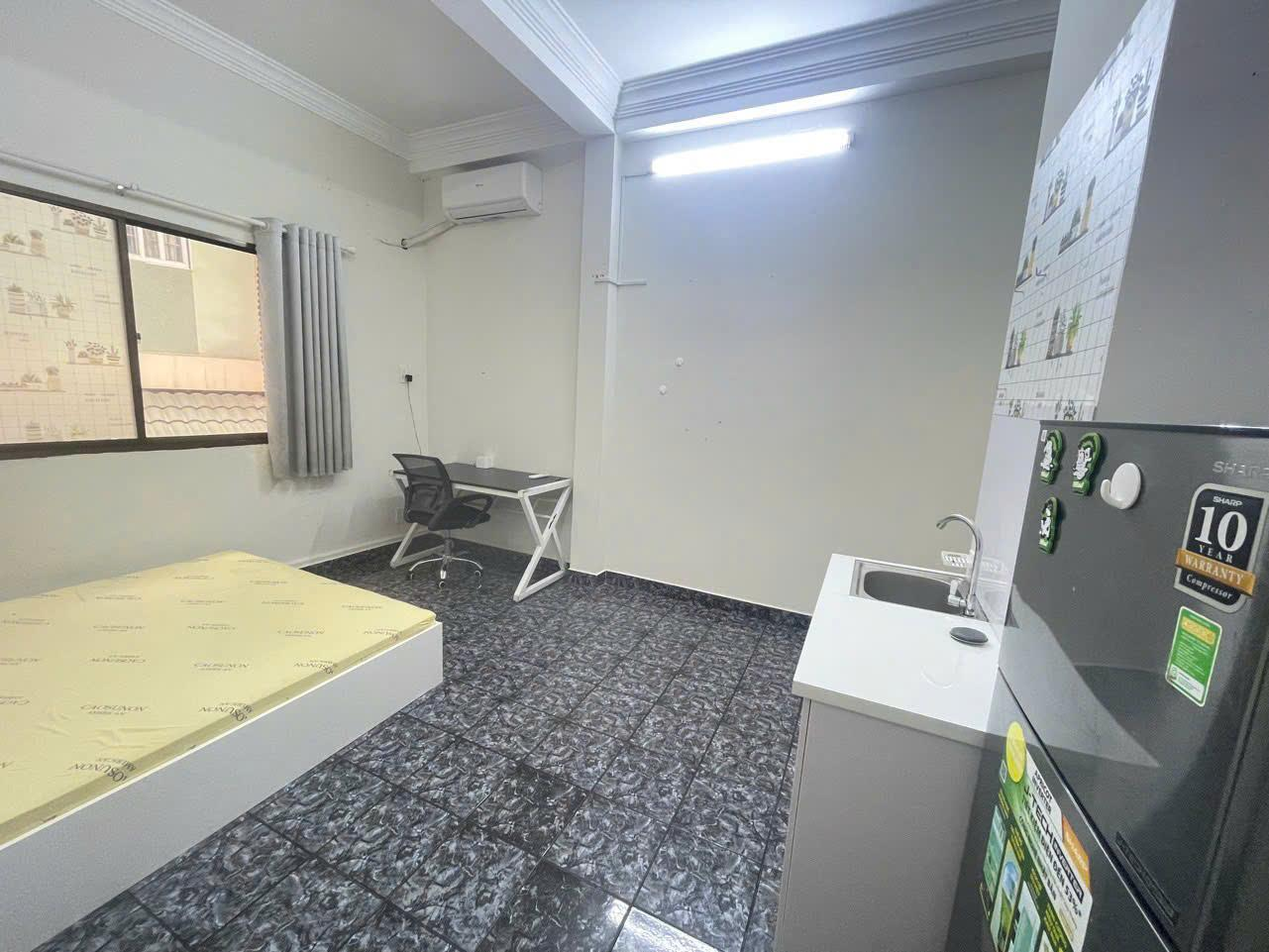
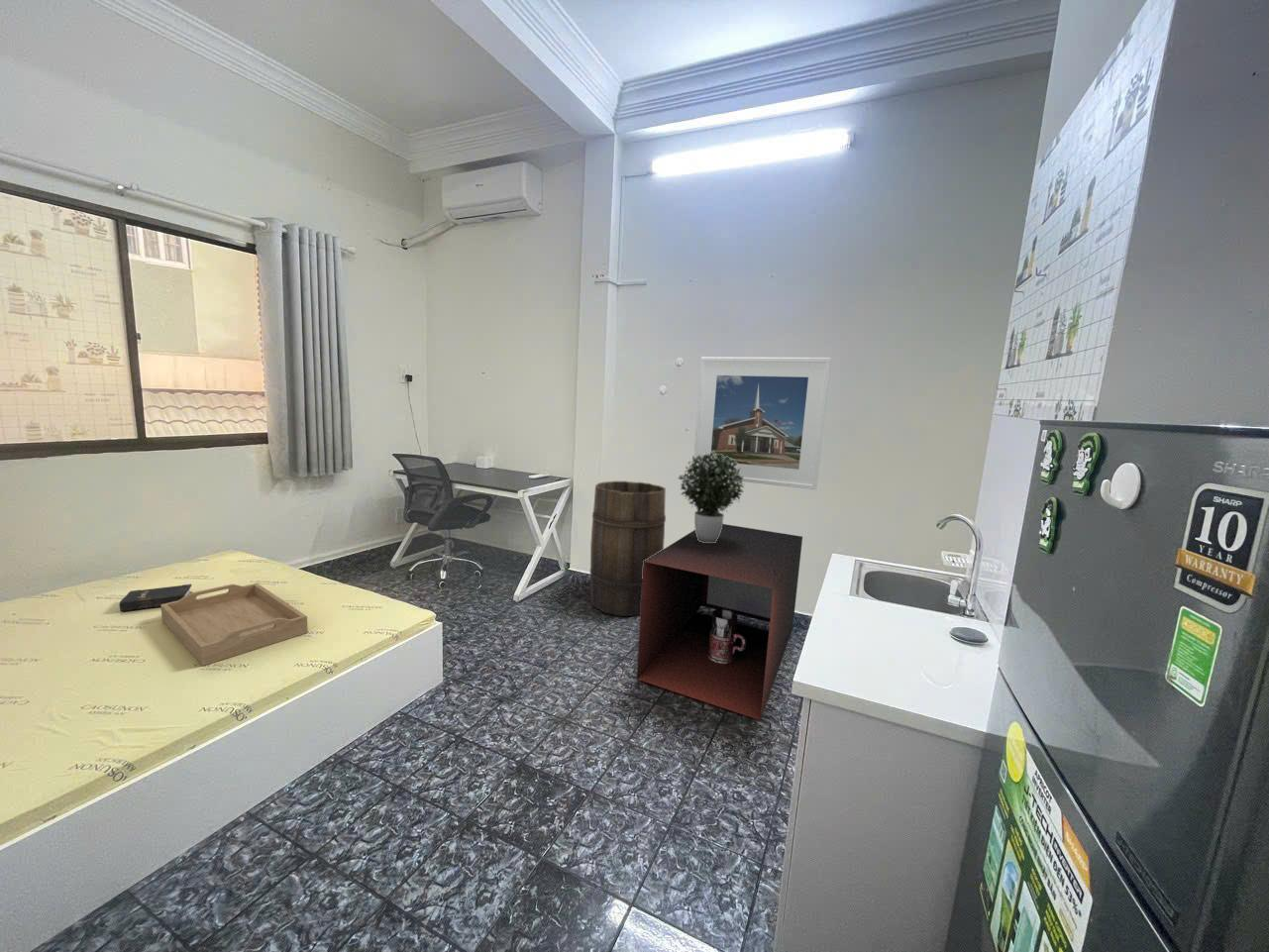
+ serving tray (233, 615)
+ wooden barrel (627, 545)
+ storage cabinet (728, 599)
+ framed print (757, 421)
+ hardback book (158, 597)
+ potted plant (711, 496)
